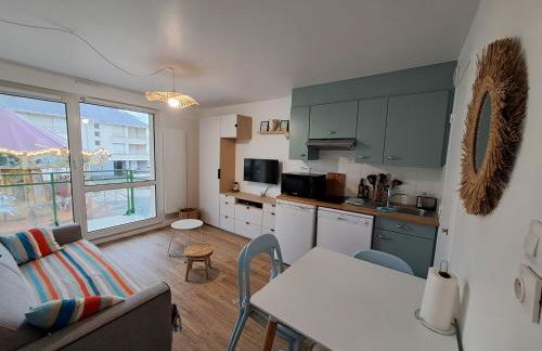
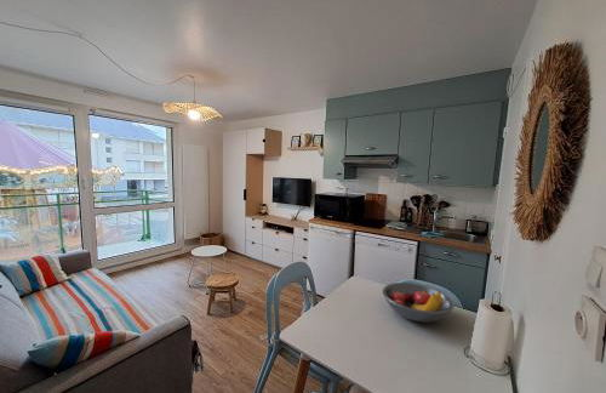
+ fruit bowl (416, 302)
